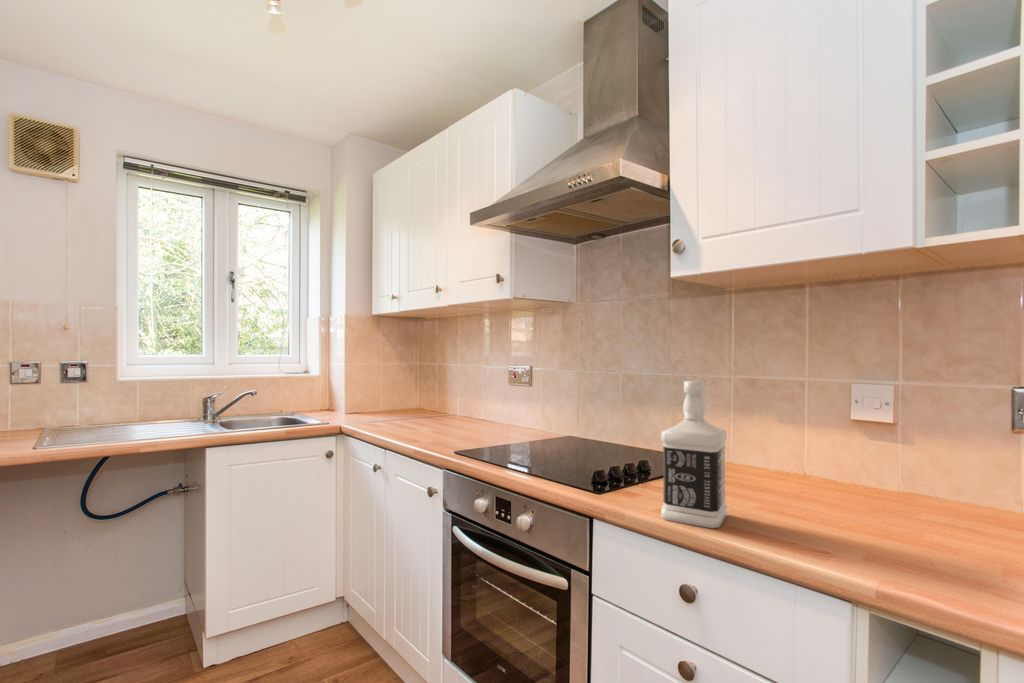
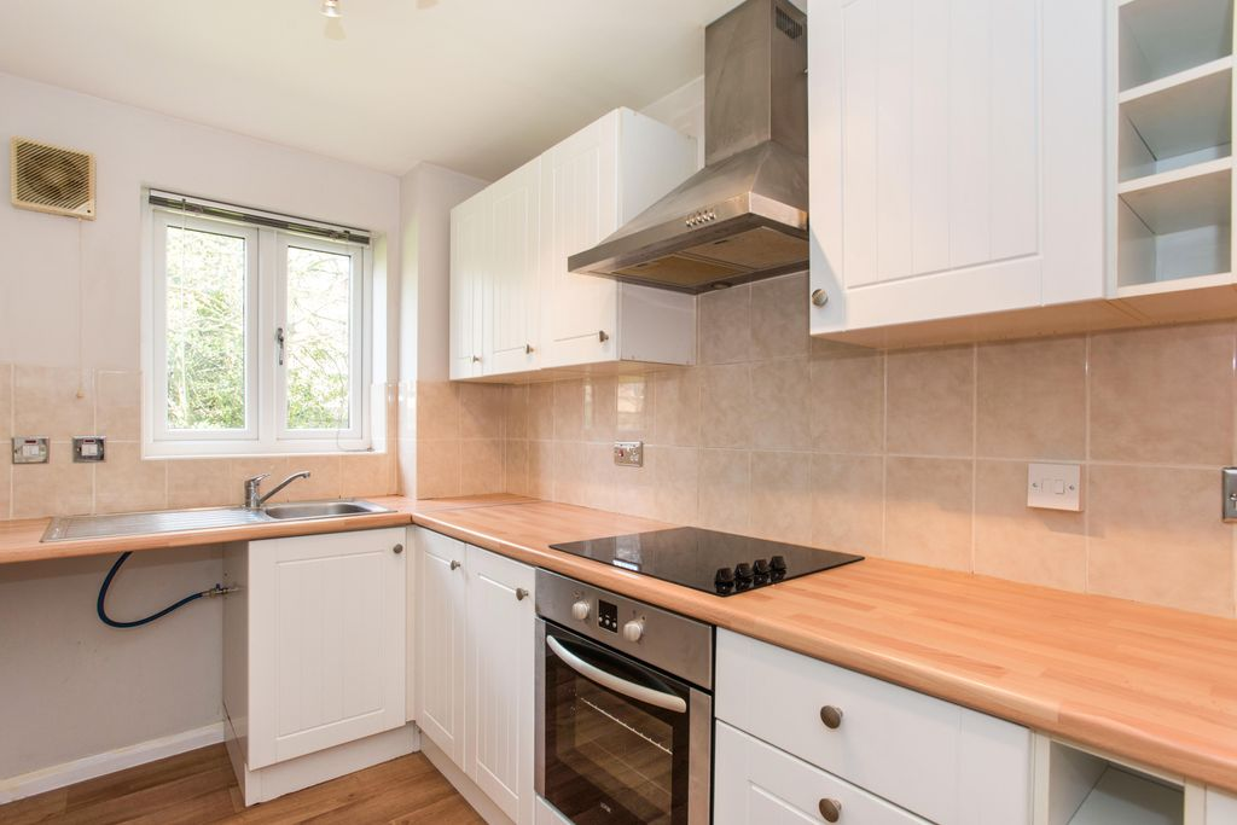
- bottle (694, 448)
